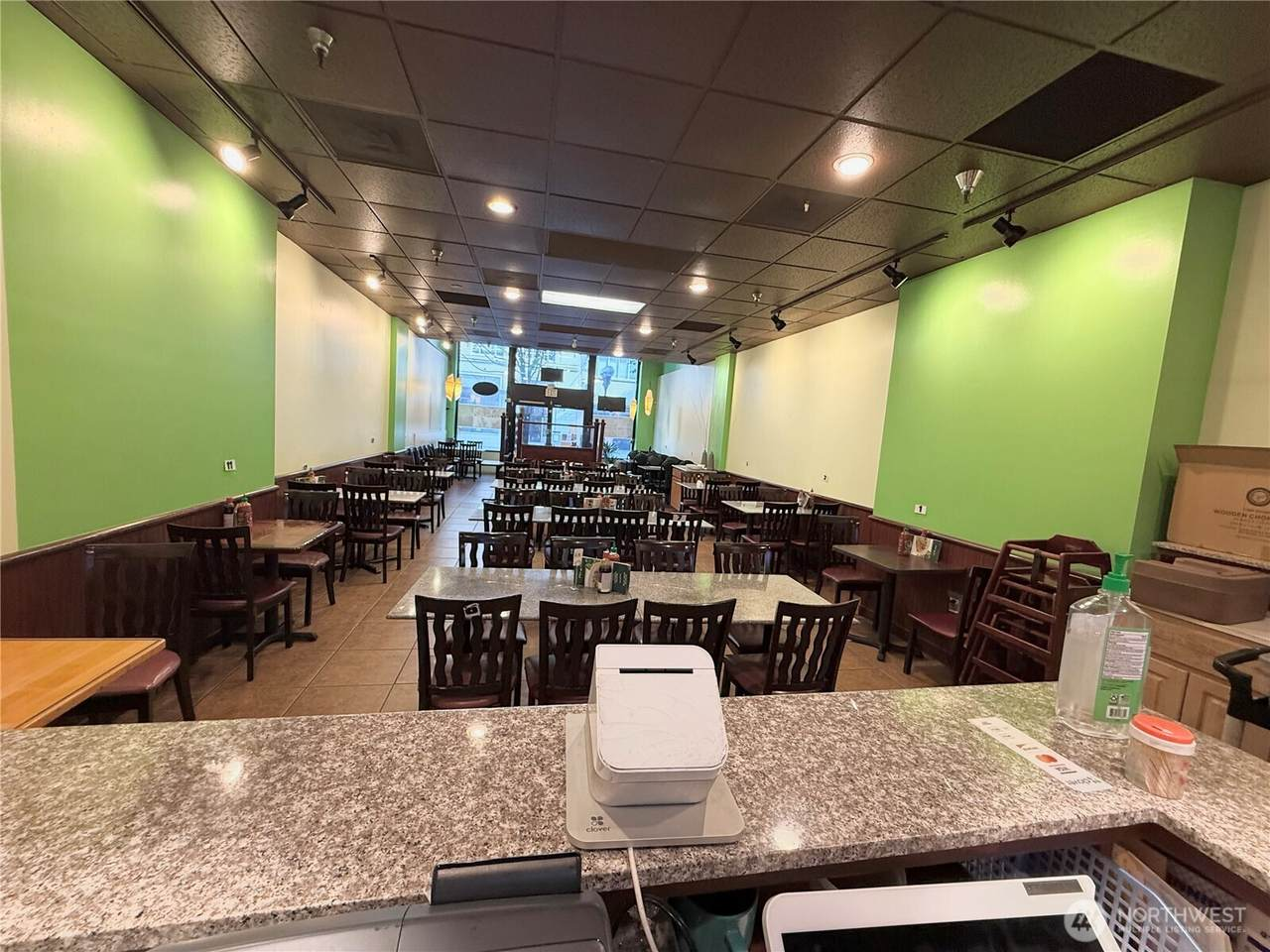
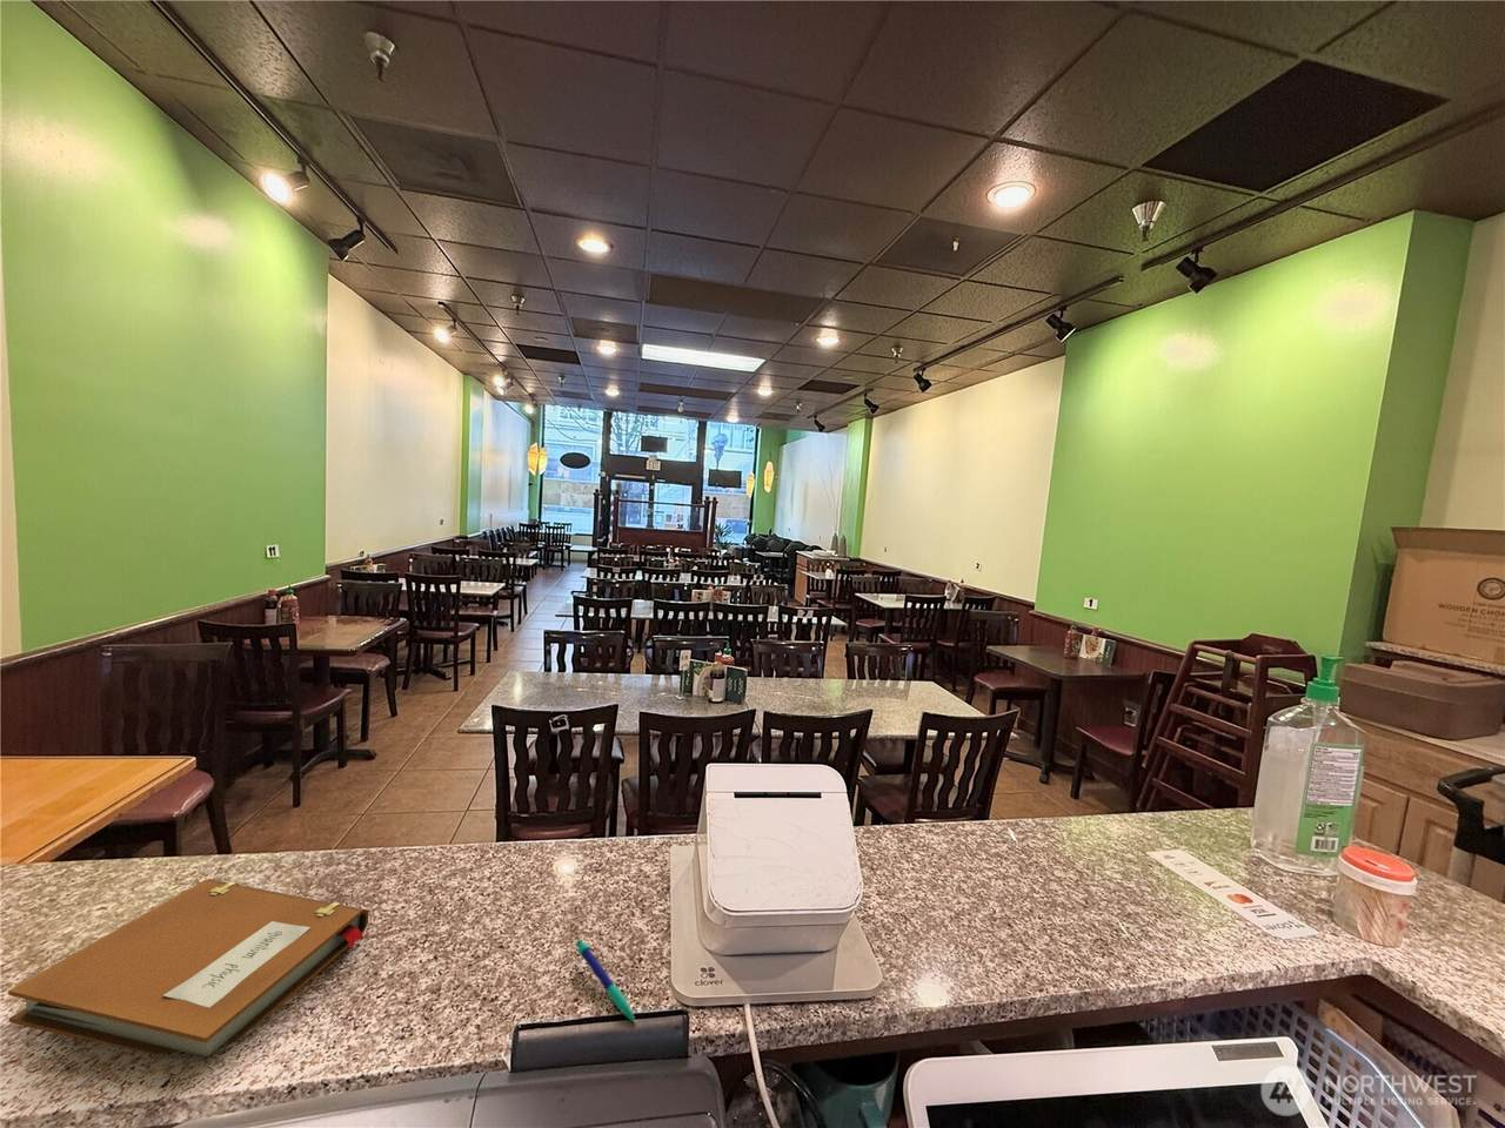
+ notebook (216, 956)
+ pen (603, 979)
